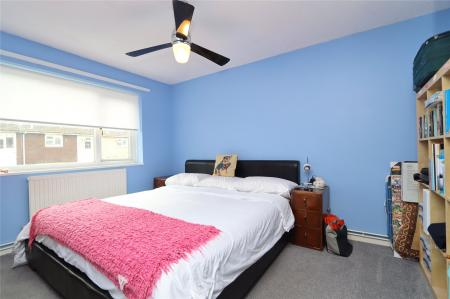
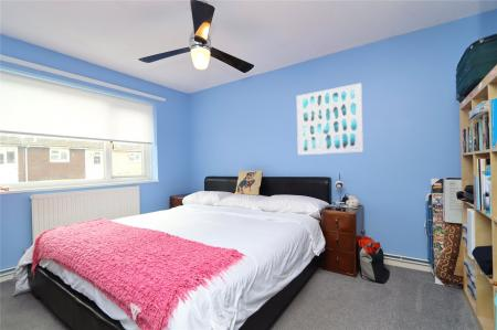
+ wall art (327, 121)
